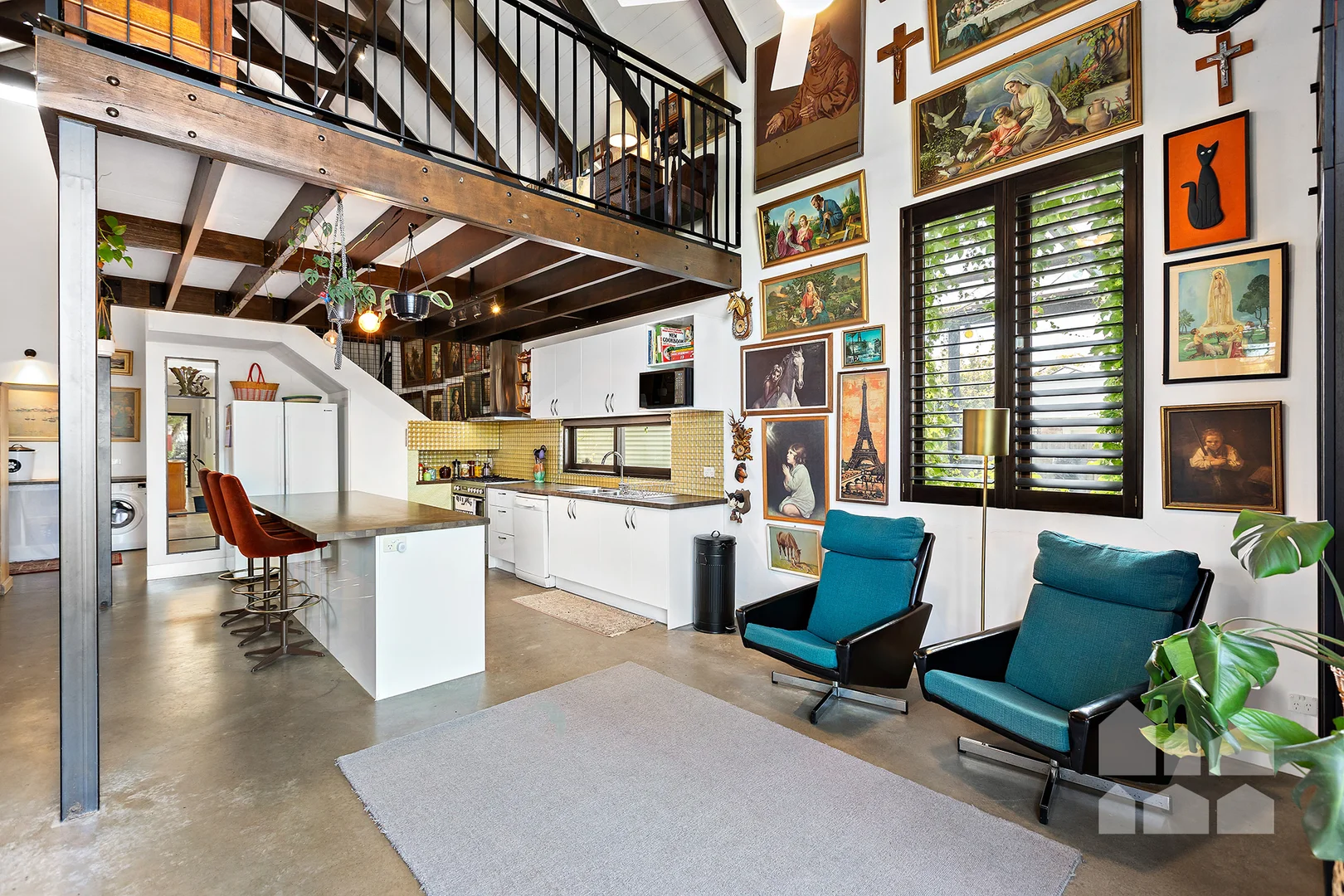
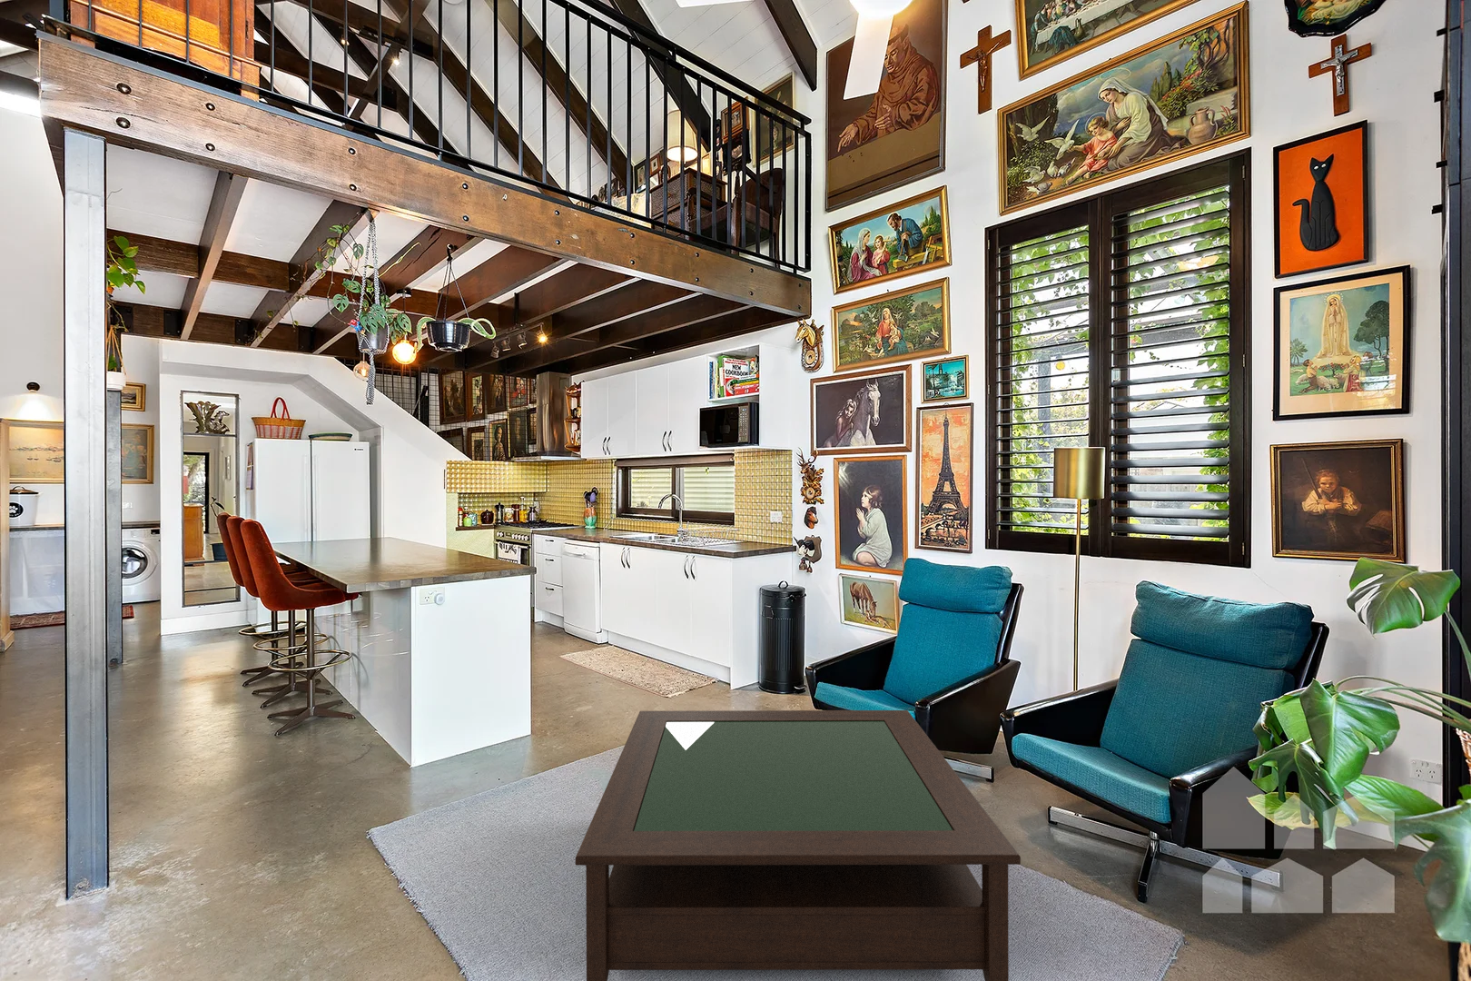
+ coffee table (783, 829)
